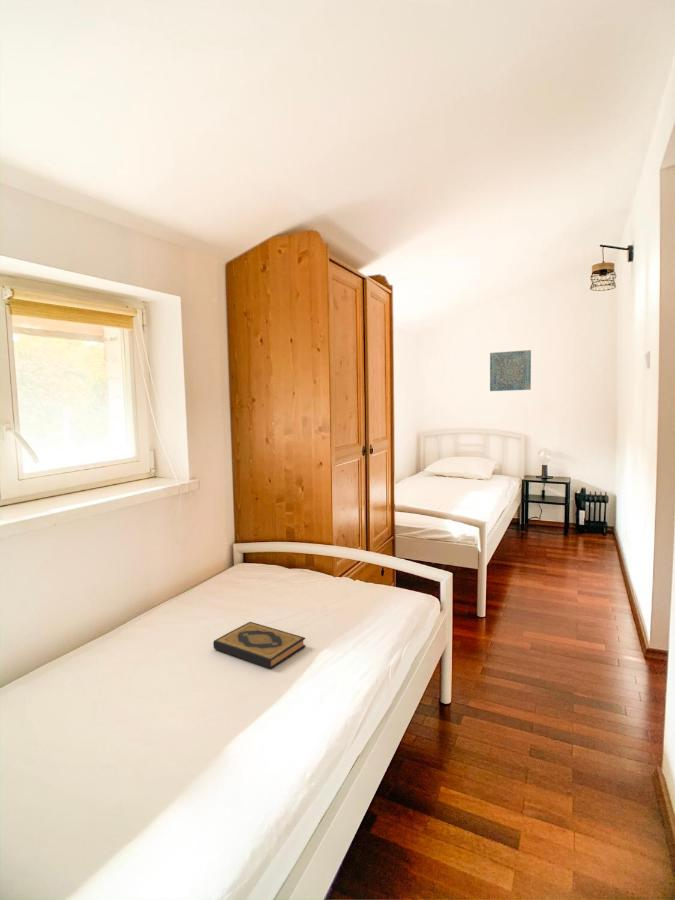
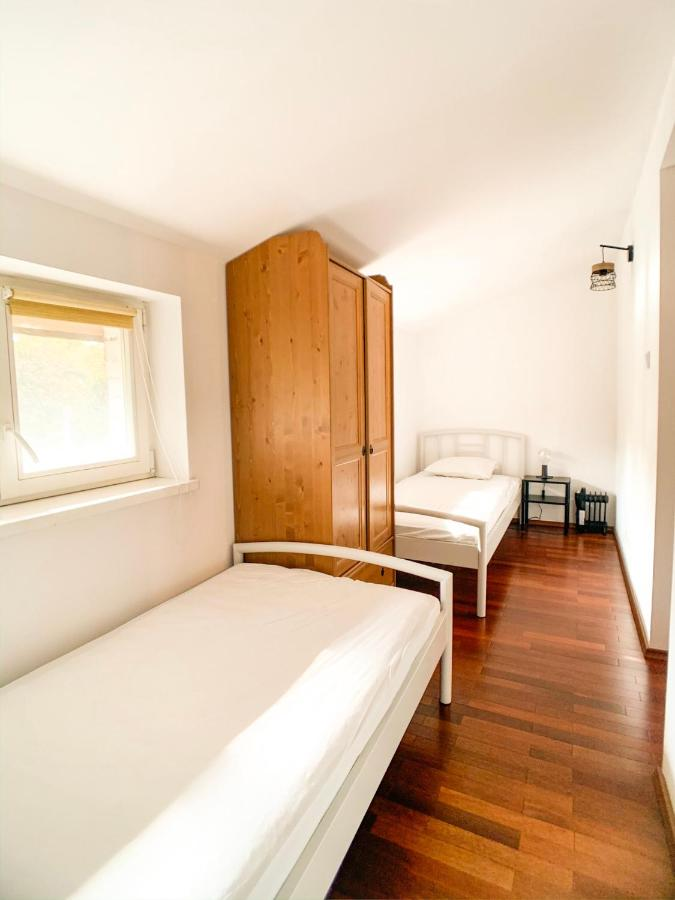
- wall art (510, 371)
- hardback book (259, 643)
